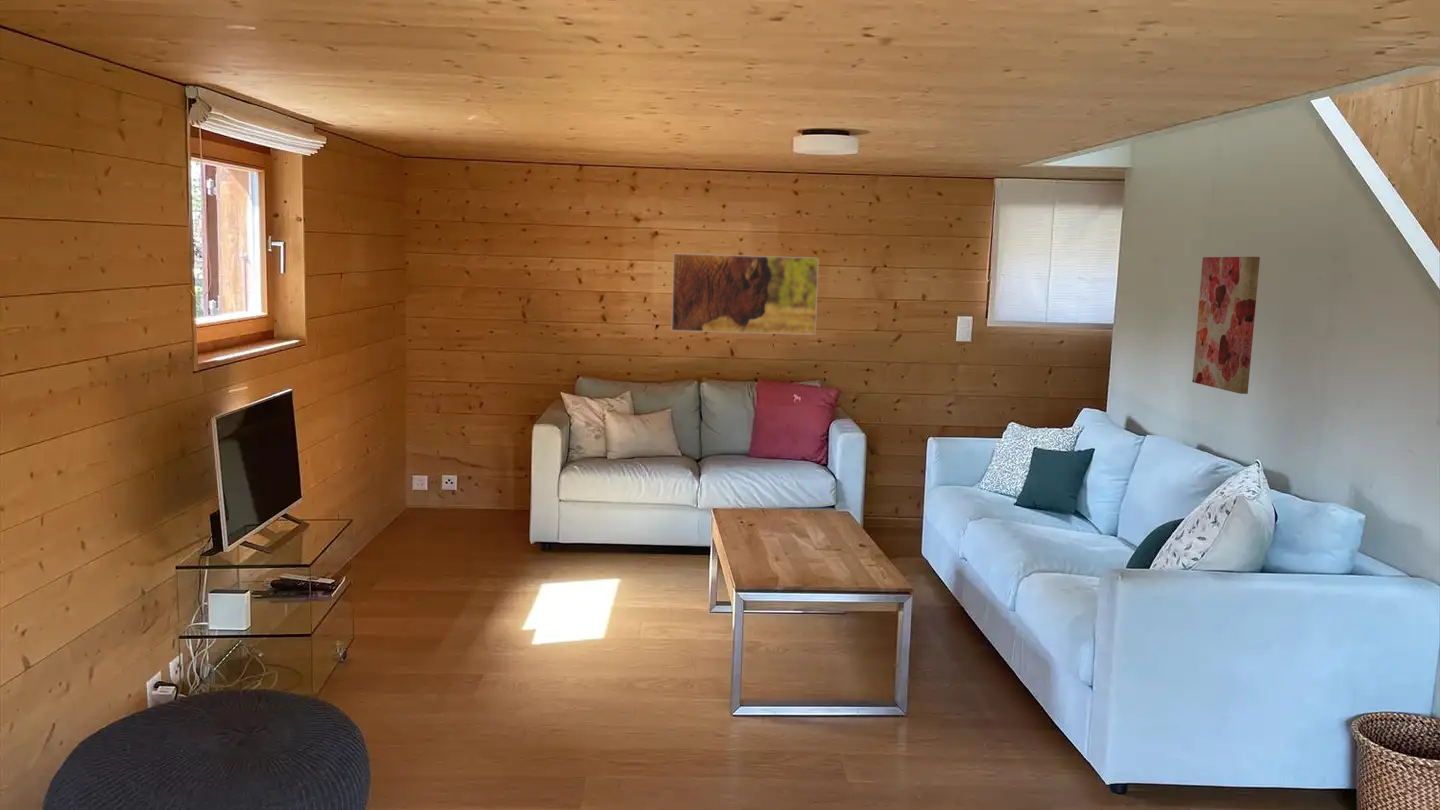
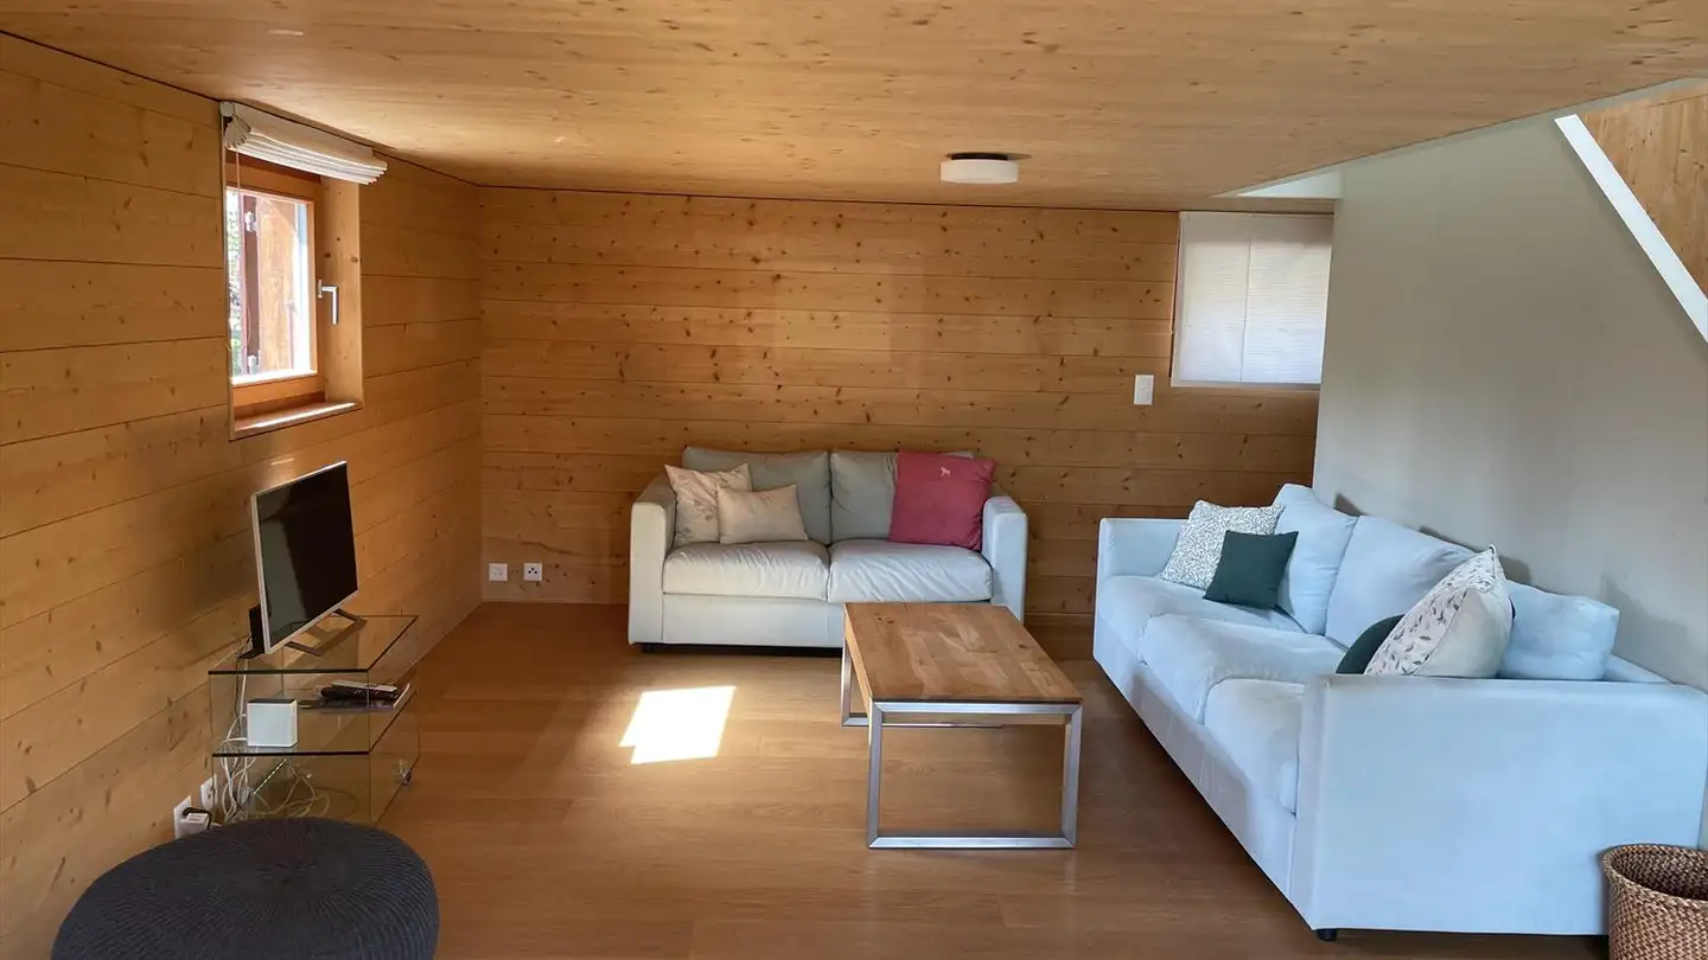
- wall art (1224, 322)
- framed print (744, 294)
